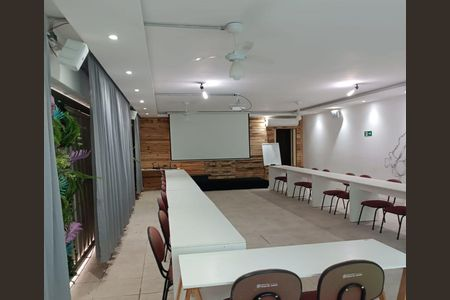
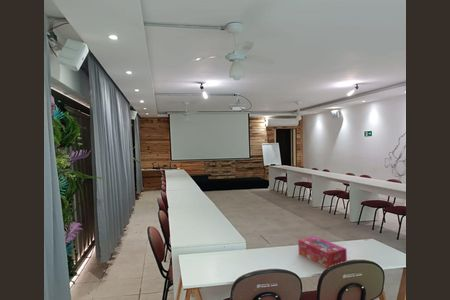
+ tissue box (321, 251)
